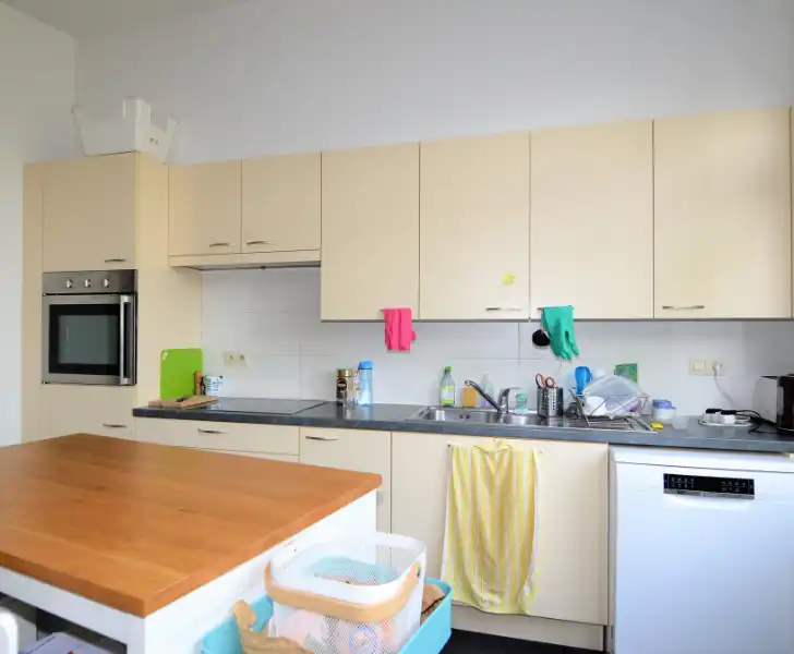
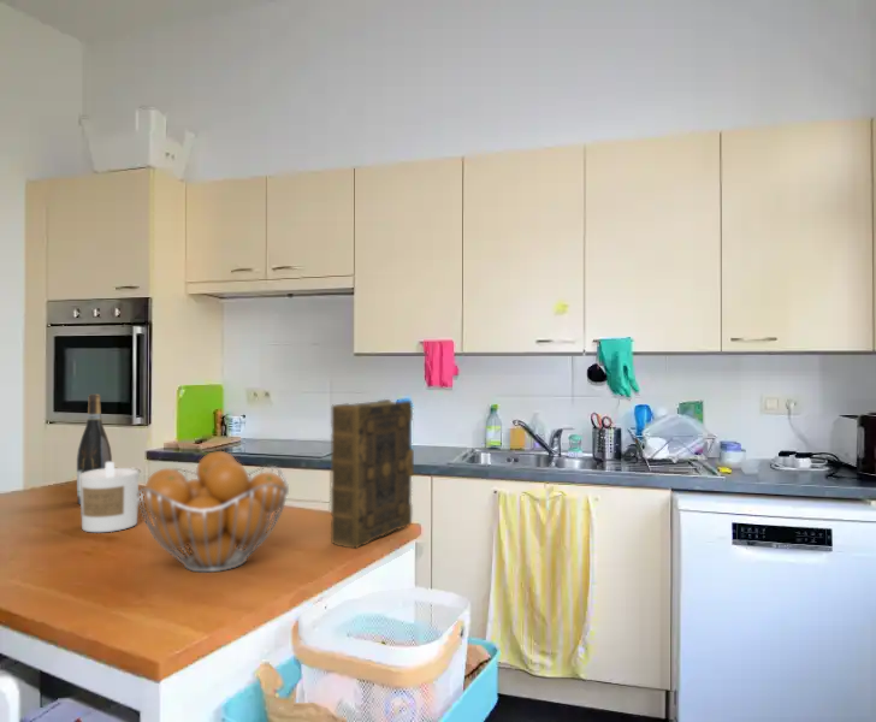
+ book (373, 468)
+ fruit basket (215, 508)
+ candle (110, 493)
+ wine bottle (94, 448)
